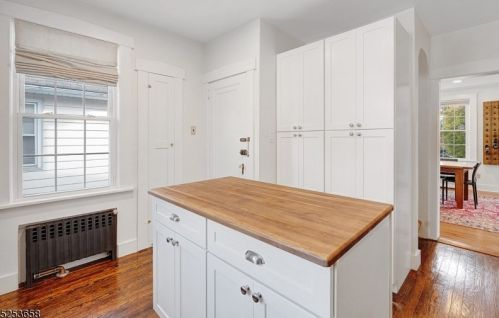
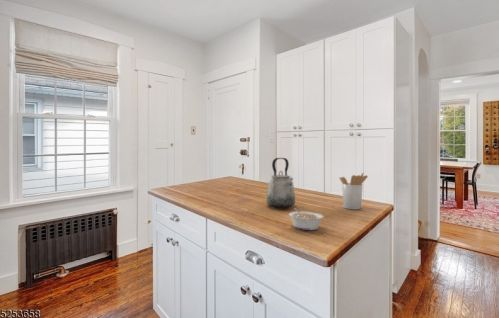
+ utensil holder (354, 190)
+ legume (304, 219)
+ kettle (283, 181)
